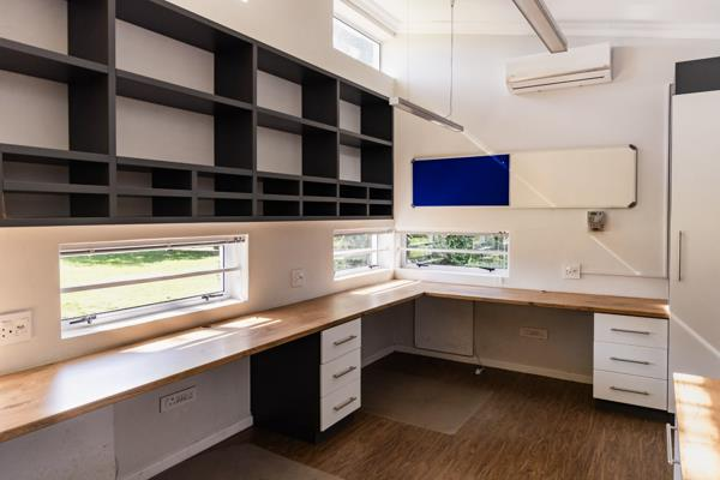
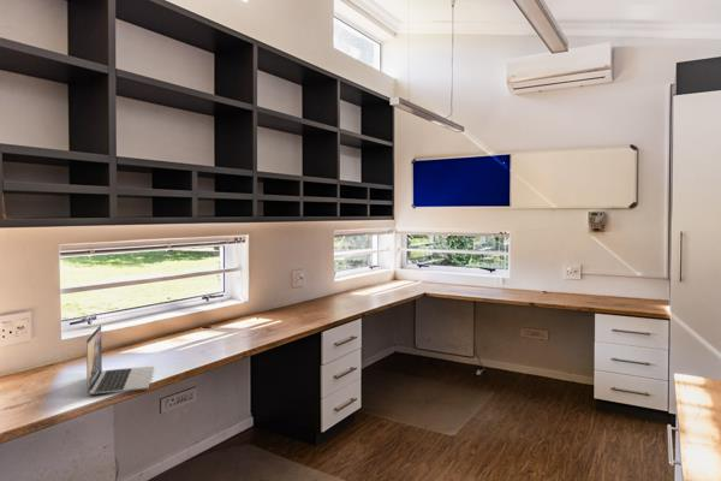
+ laptop (127, 368)
